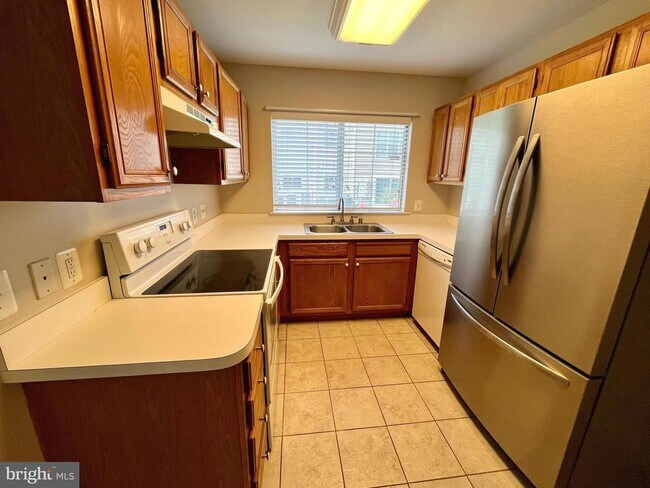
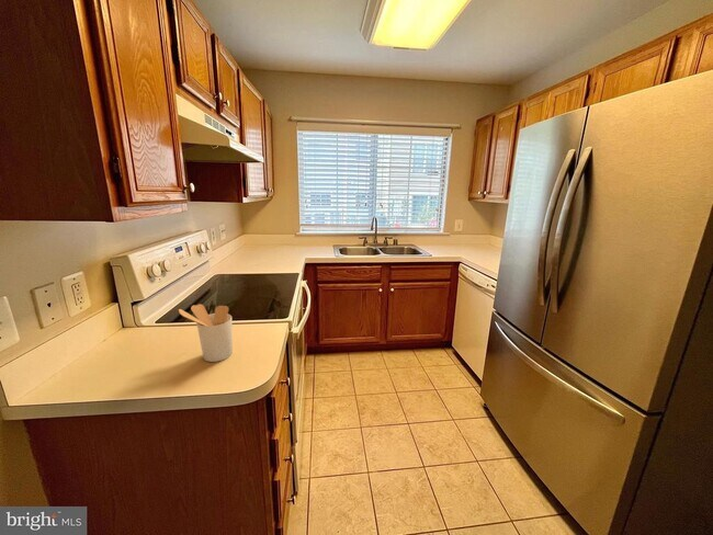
+ utensil holder (206, 331)
